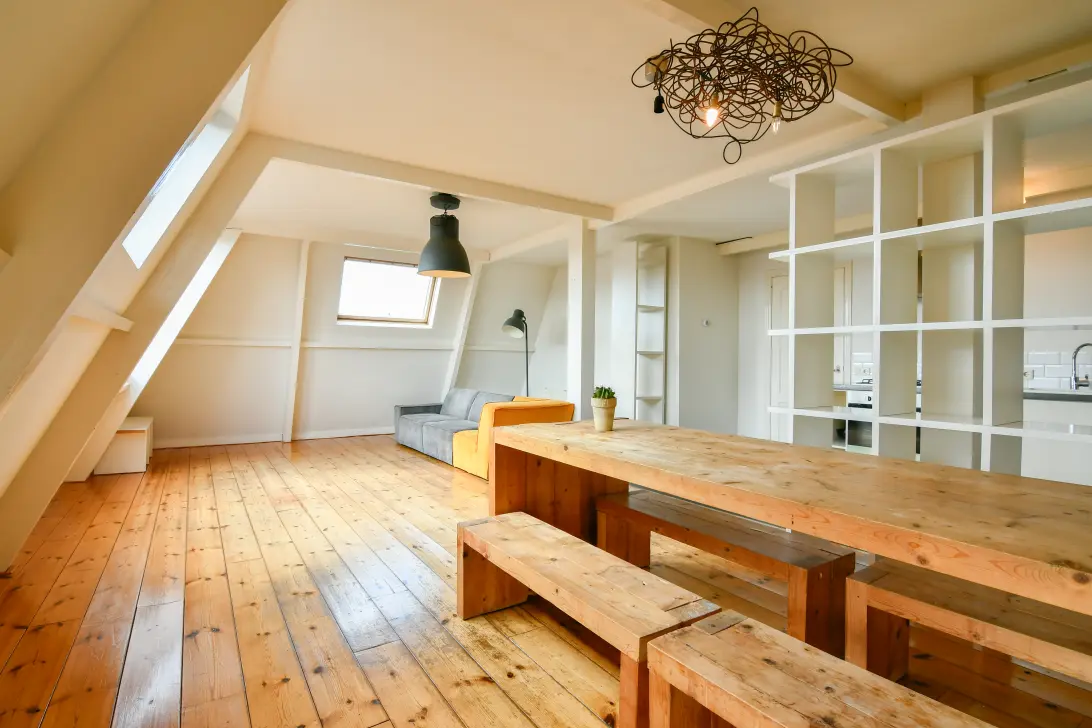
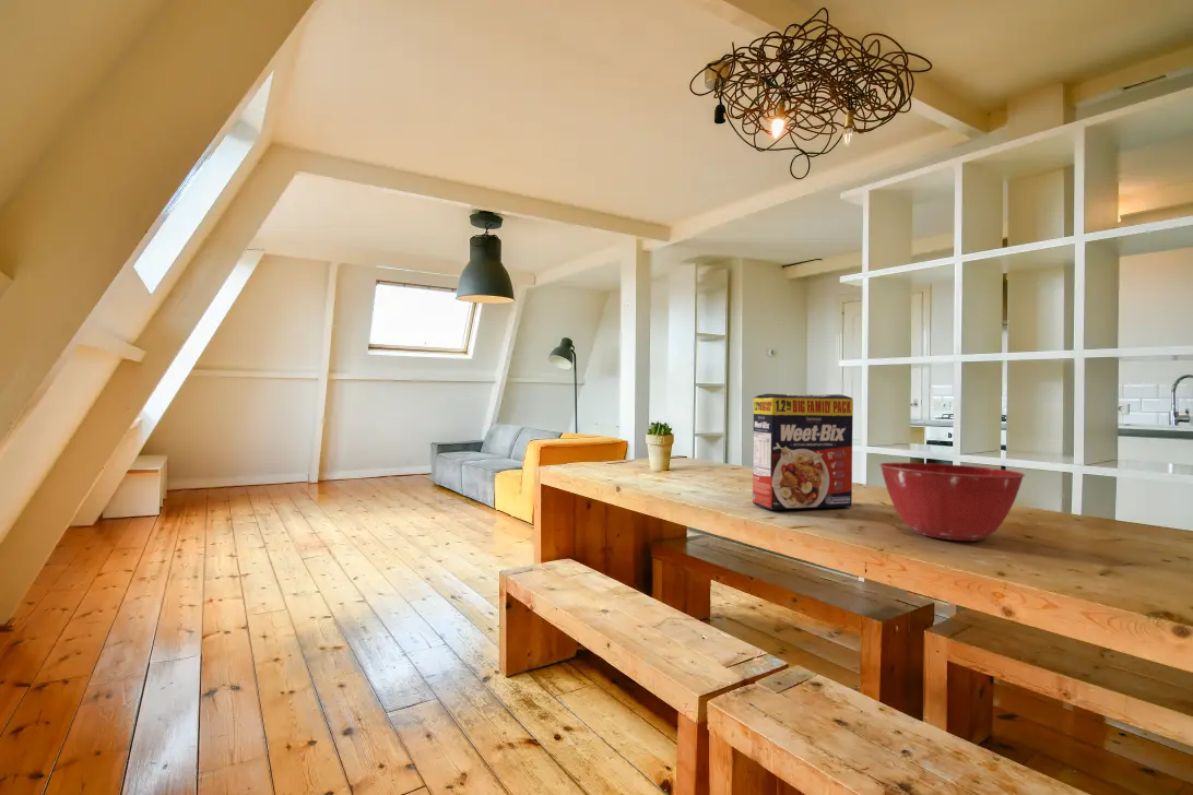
+ cereal box (802, 449)
+ mixing bowl (947, 500)
